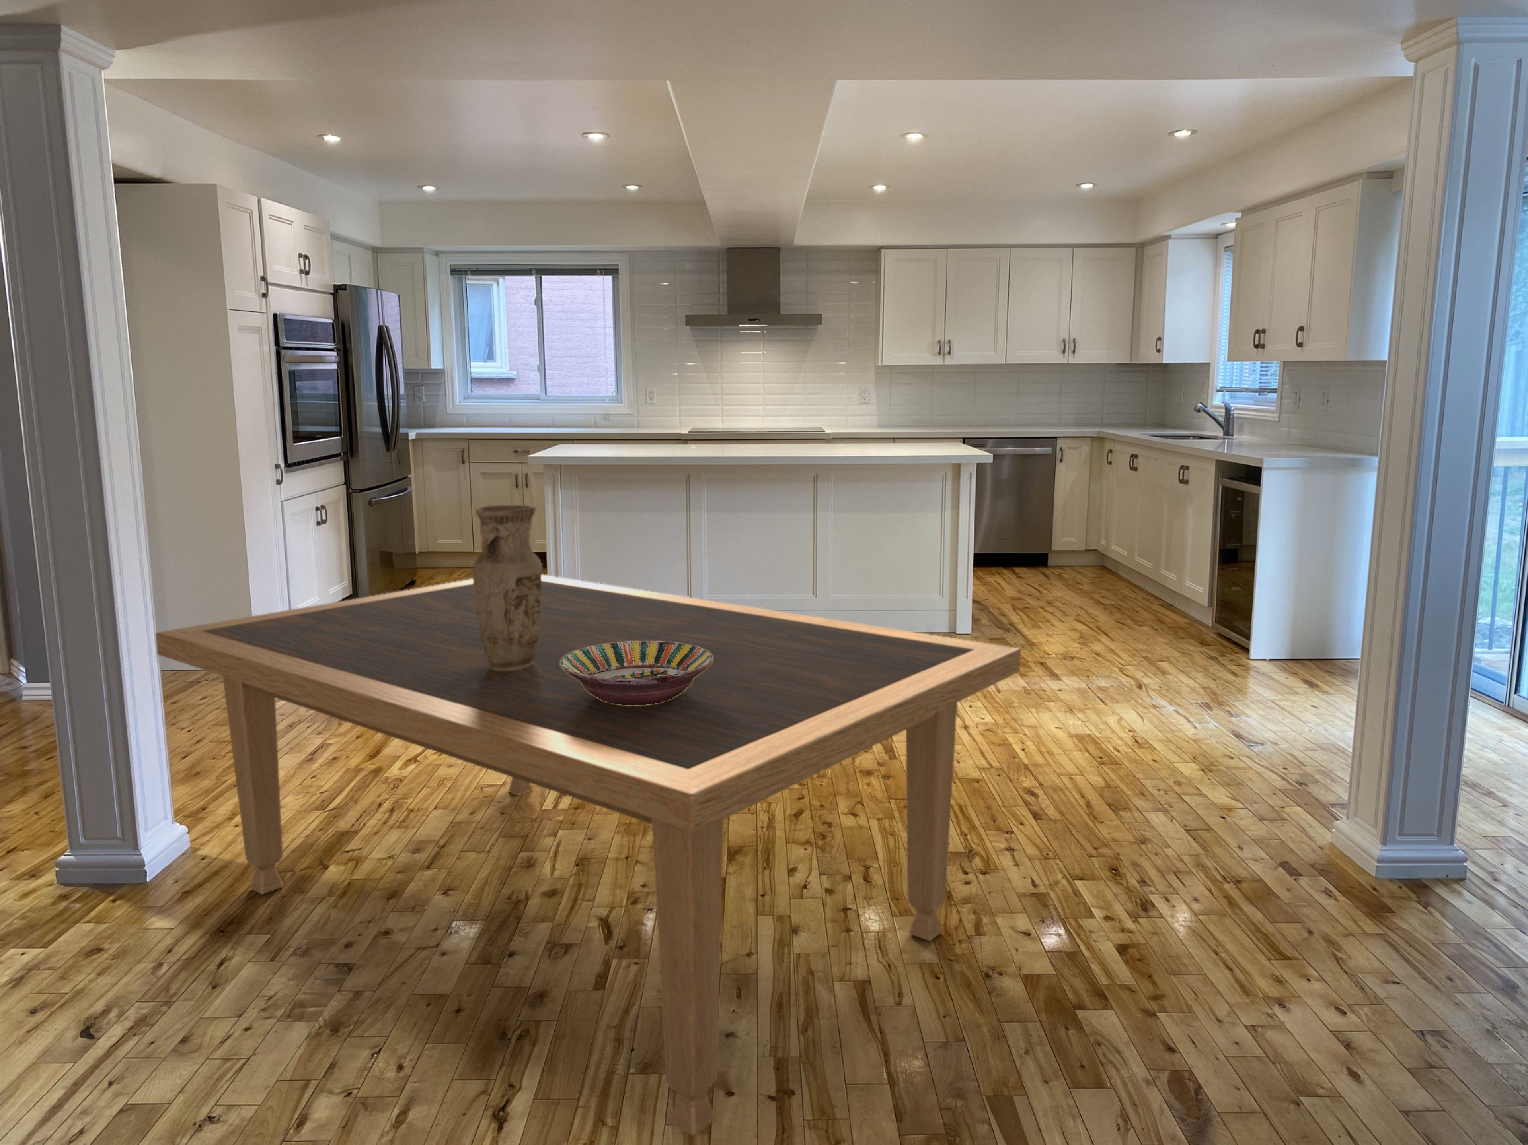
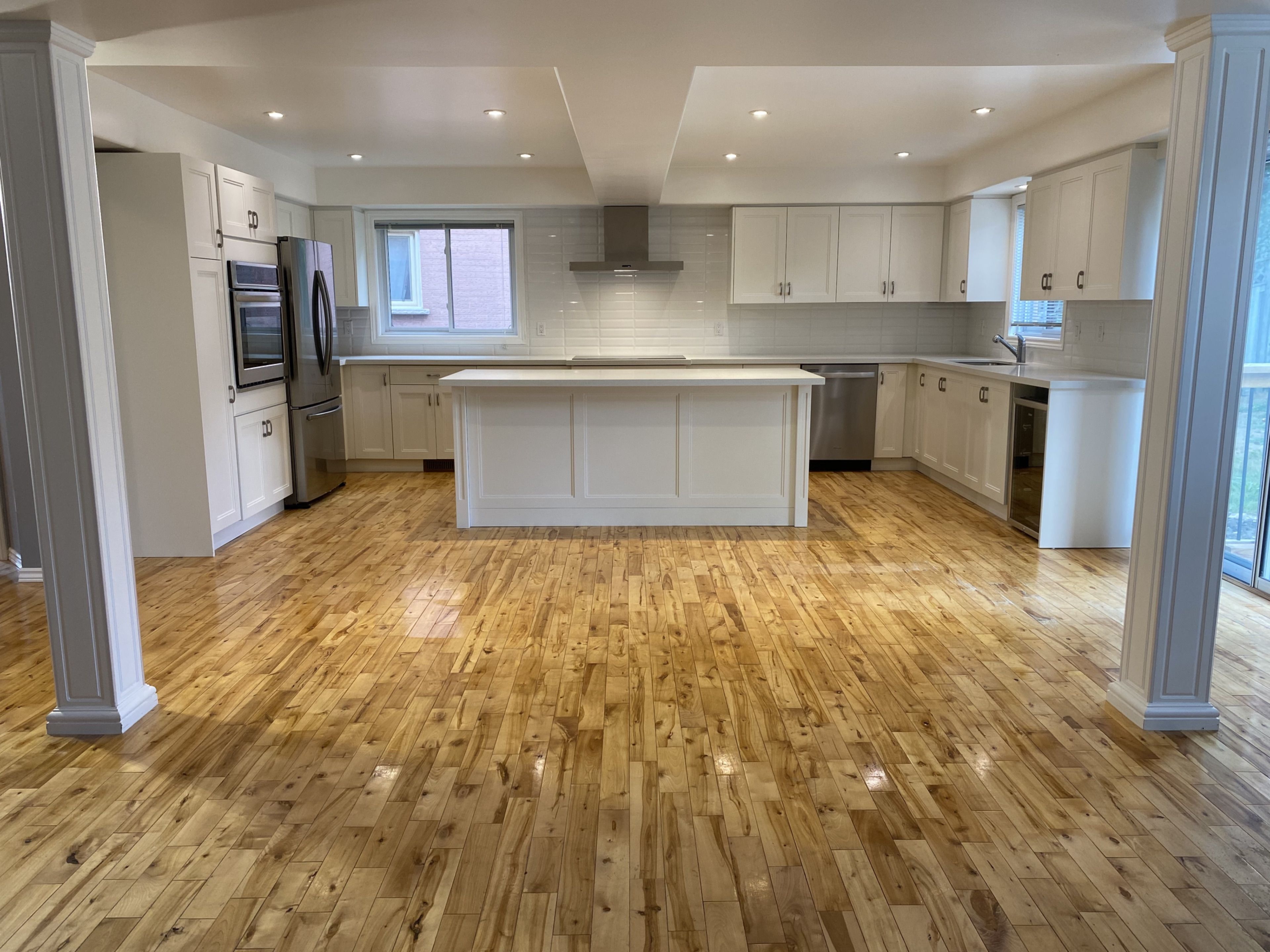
- dining table (578, 778)
- serving bowl (638, 676)
- vase (509, 586)
